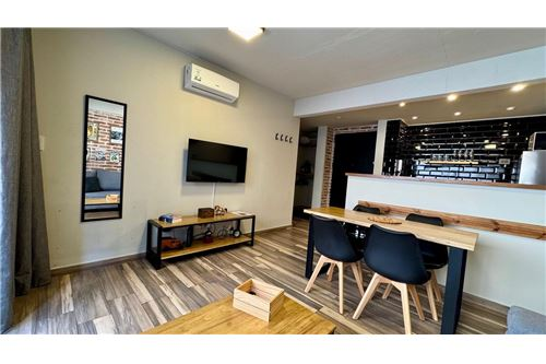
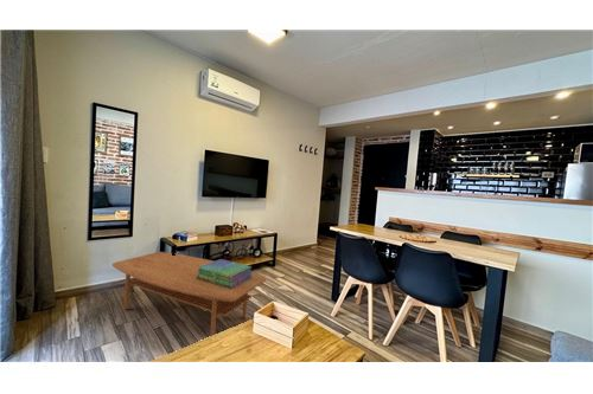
+ stack of books (225, 271)
+ coffee table (186, 291)
